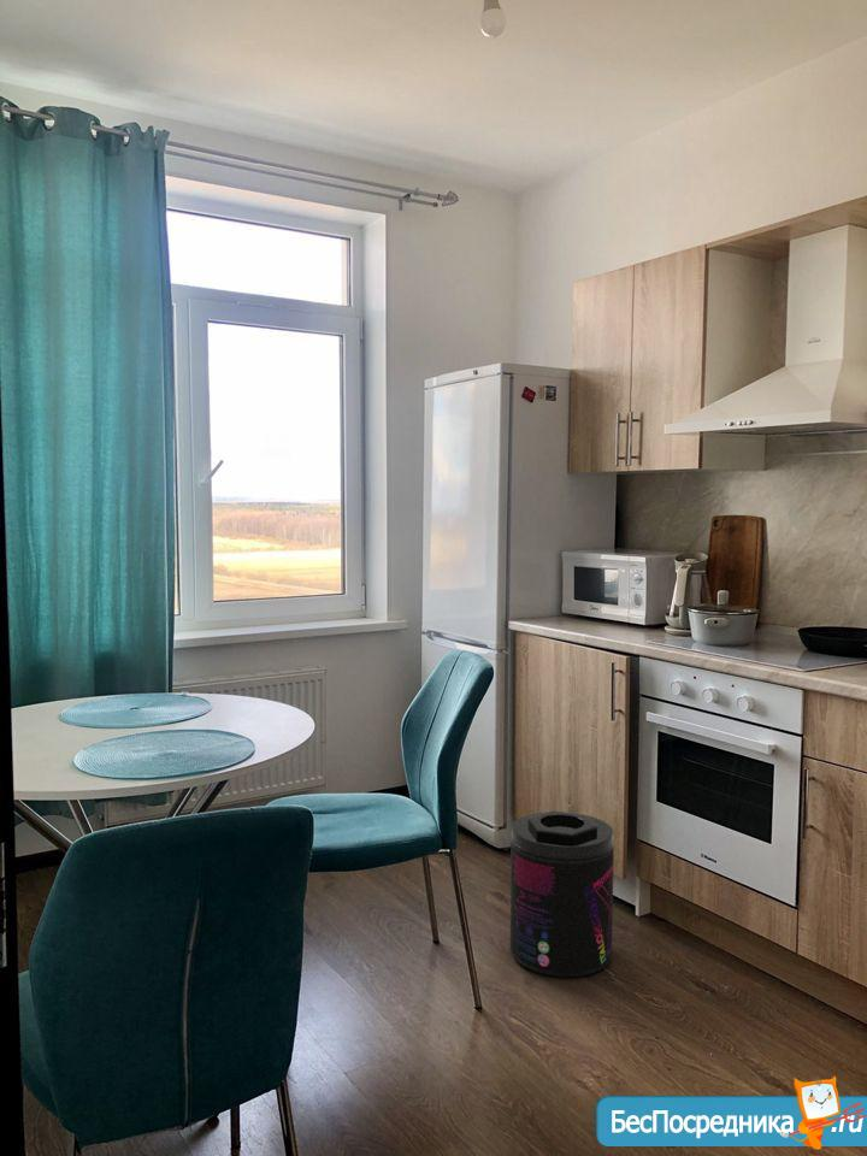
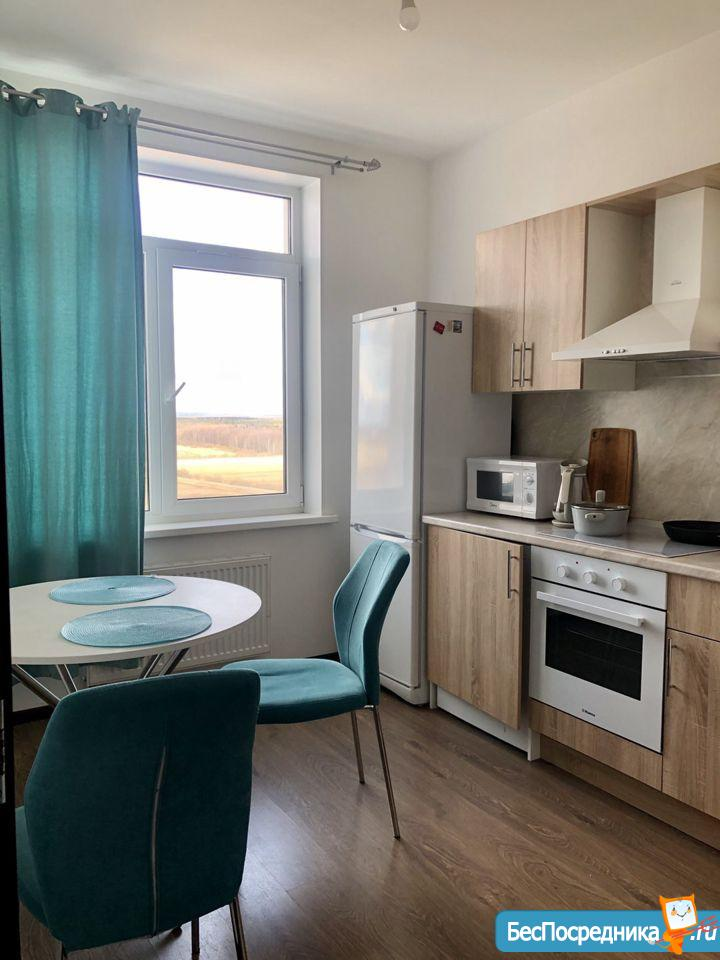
- supplement container (561, 887)
